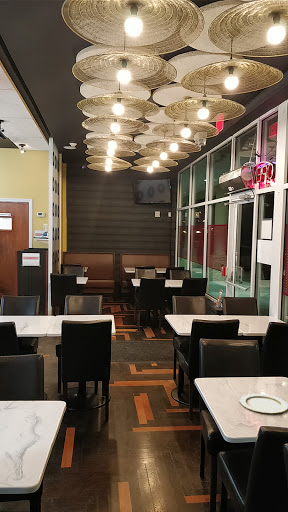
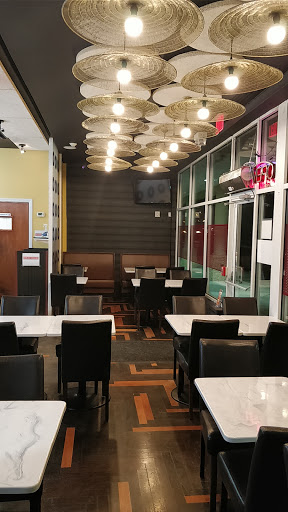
- plate (263, 403)
